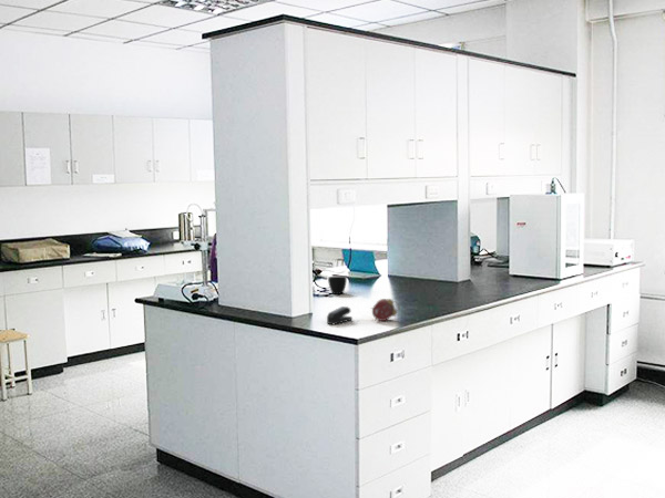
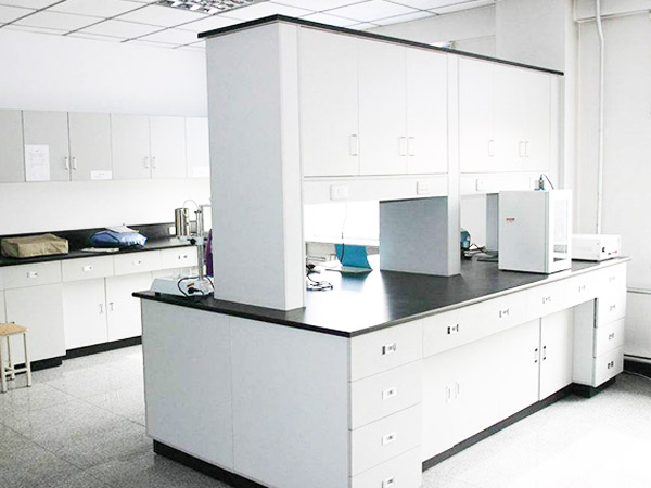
- cup (337, 284)
- alarm clock (385, 309)
- stapler (339, 314)
